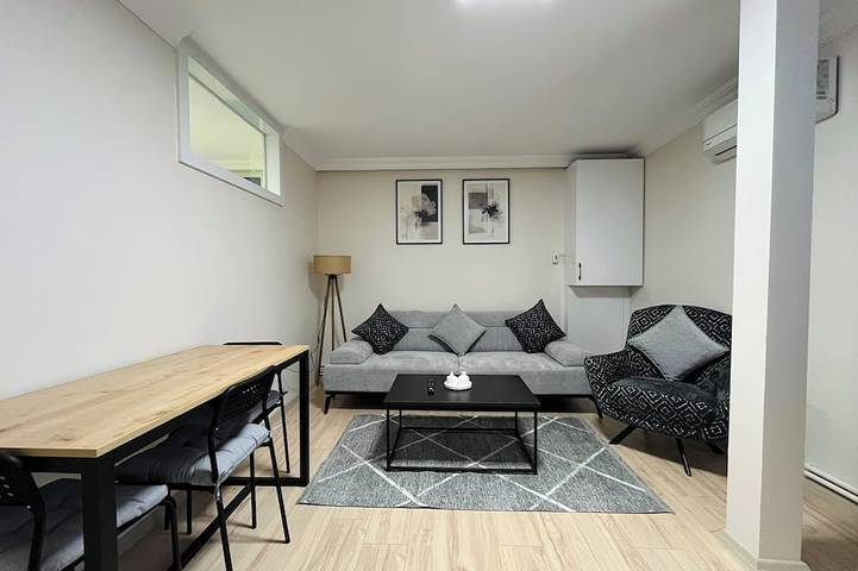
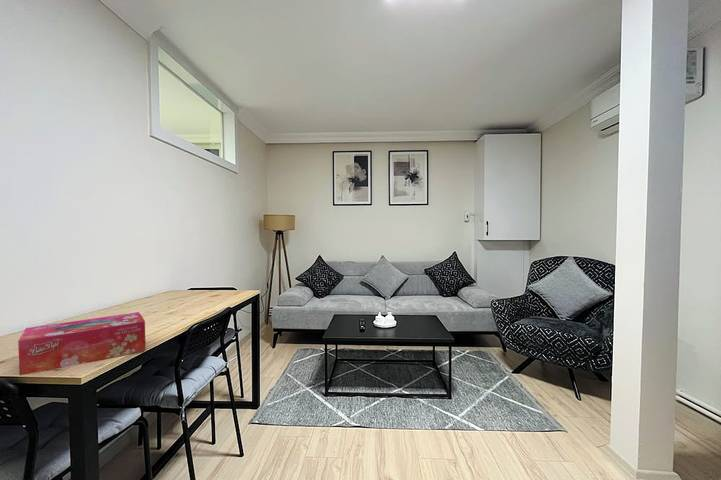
+ tissue box (88, 339)
